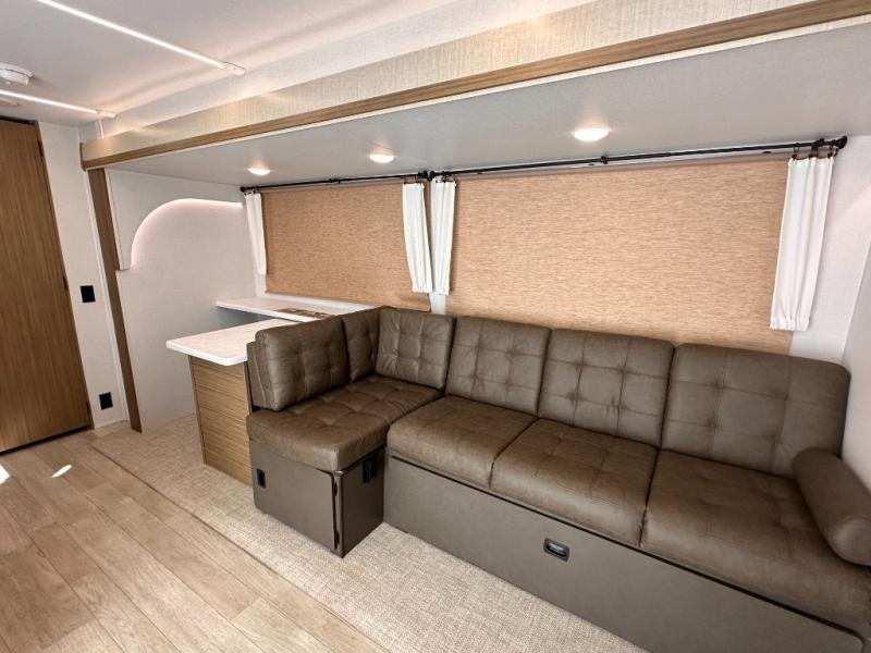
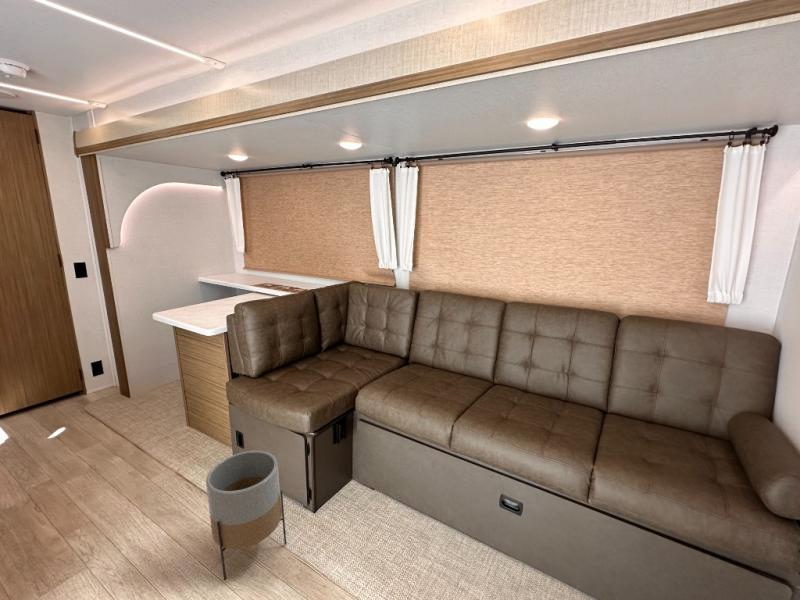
+ planter (247, 511)
